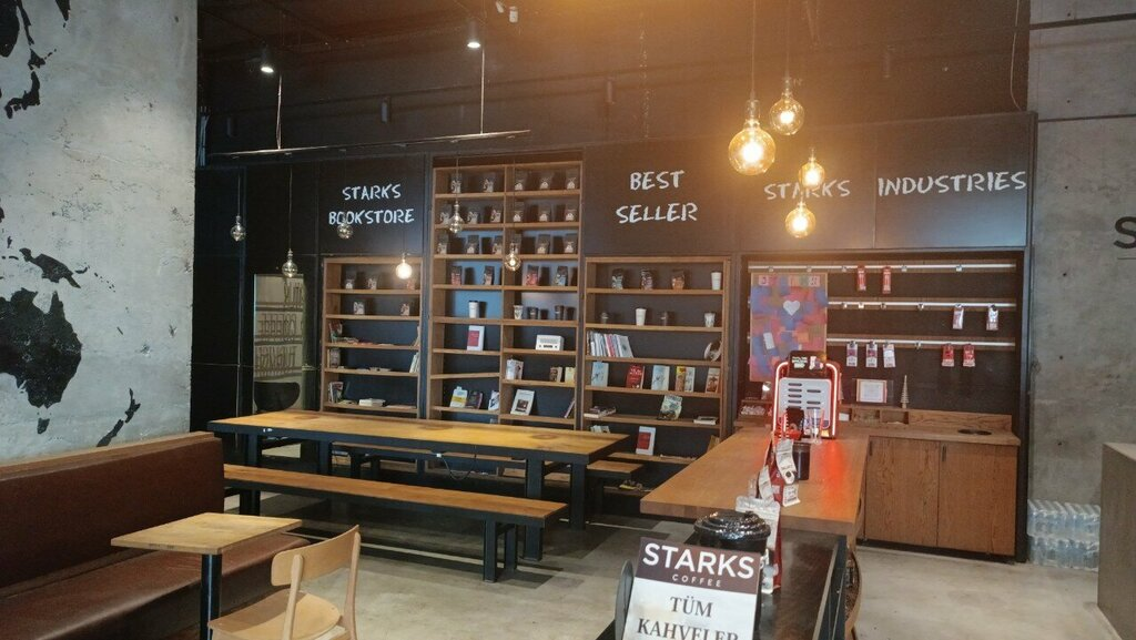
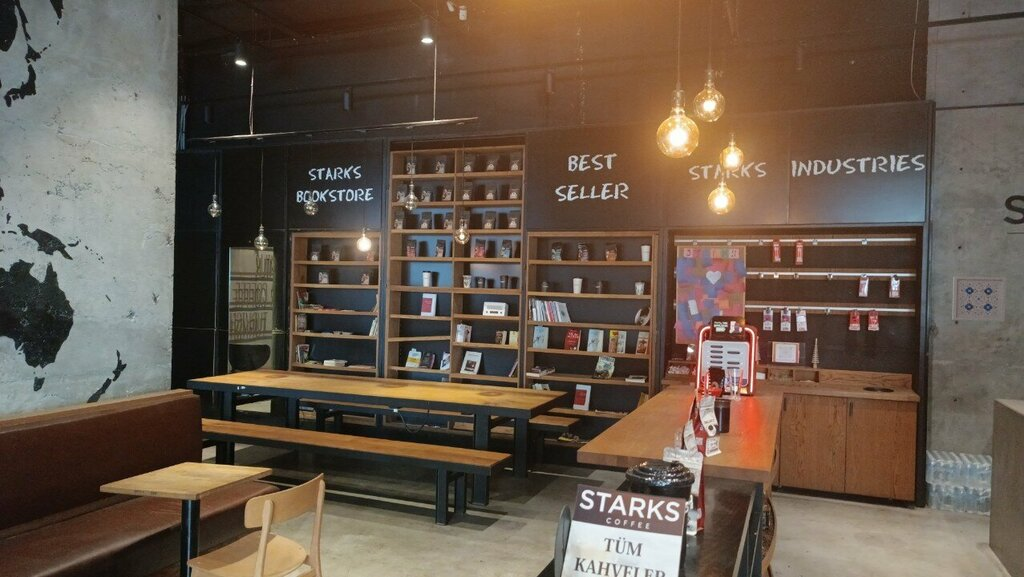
+ wall art (978, 298)
